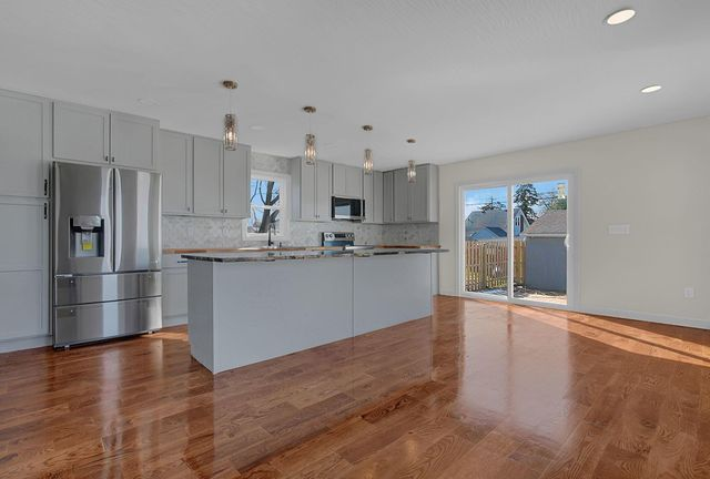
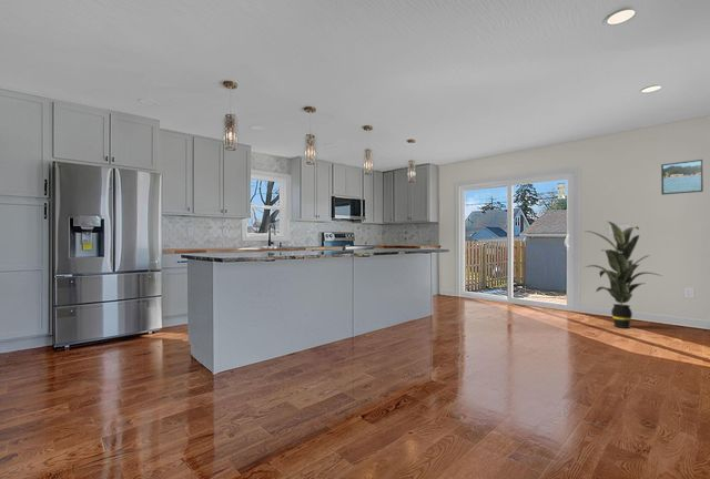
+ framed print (681, 177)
+ indoor plant (616, 273)
